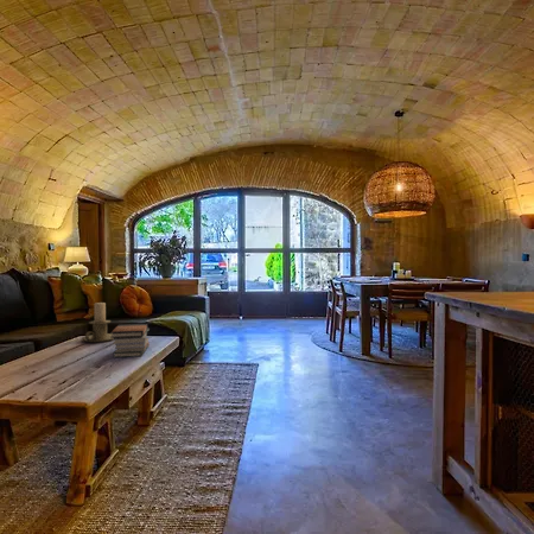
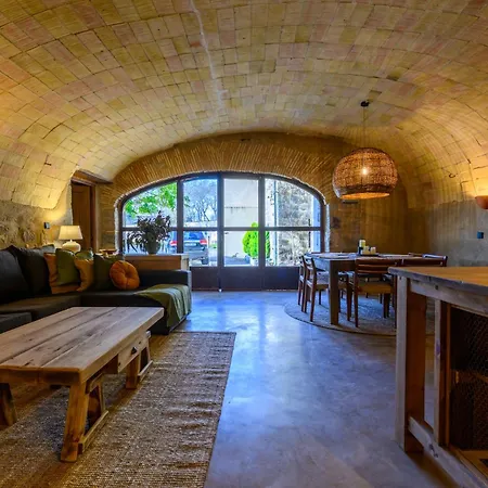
- book stack (131, 339)
- candle holder (100, 320)
